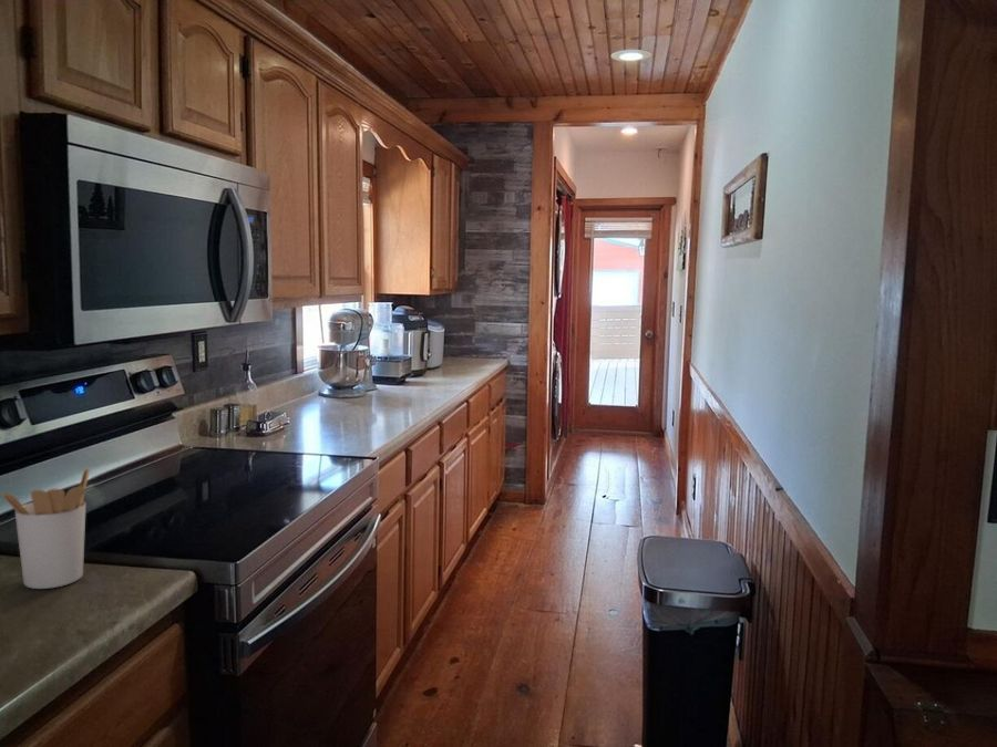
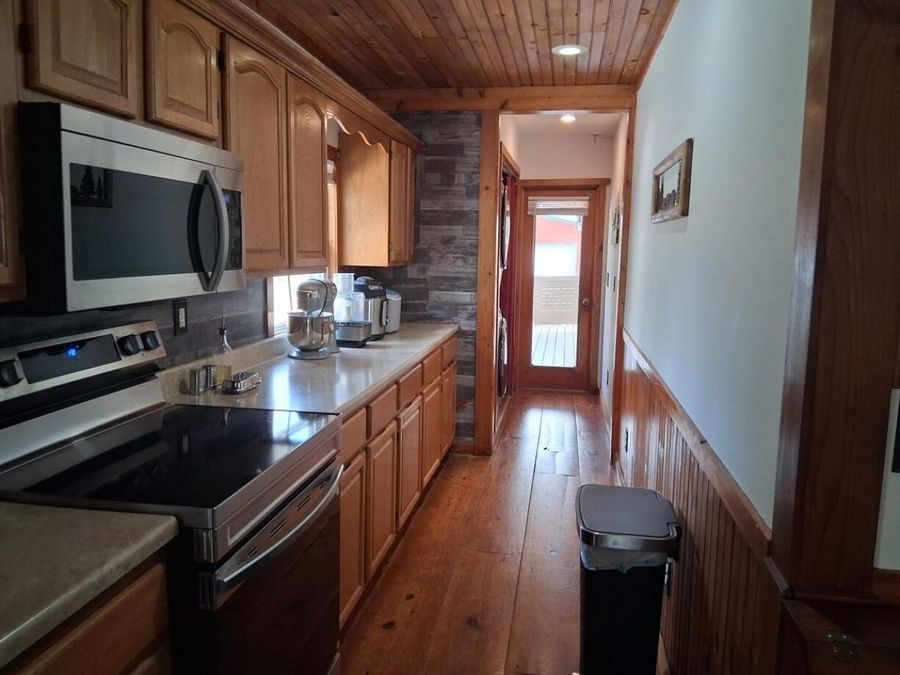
- utensil holder (54, 529)
